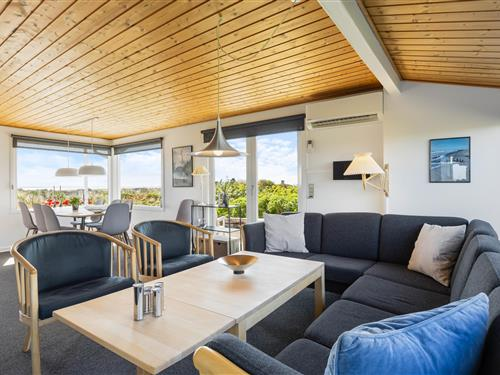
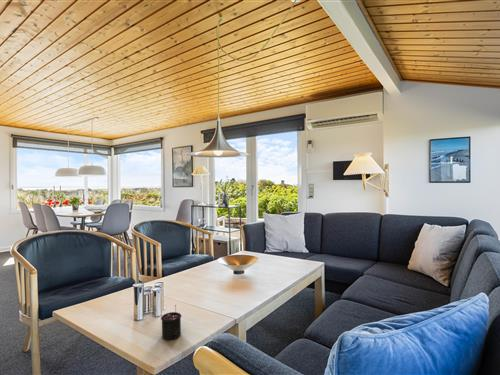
+ candle (171, 321)
